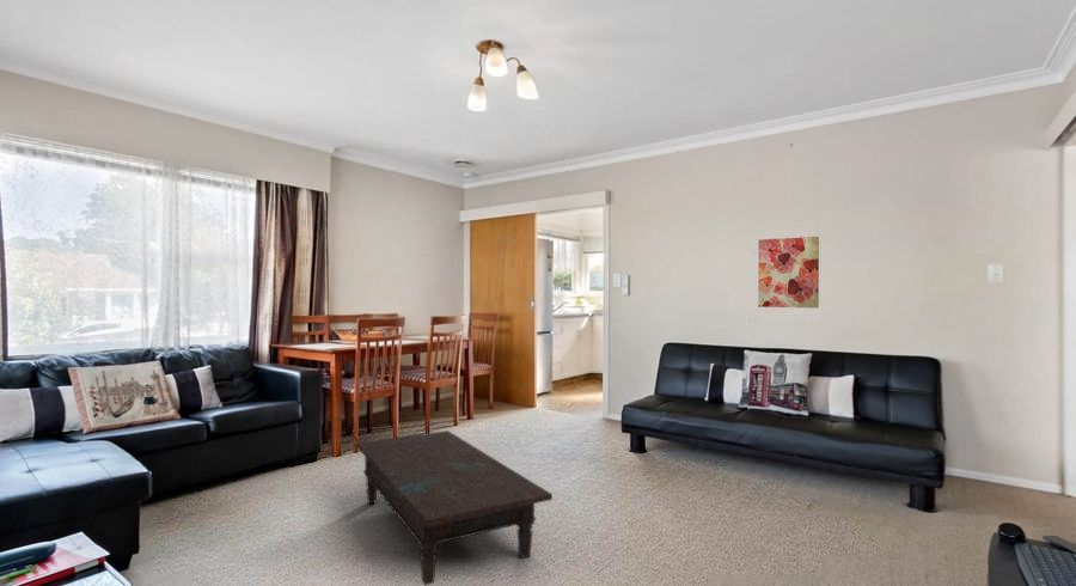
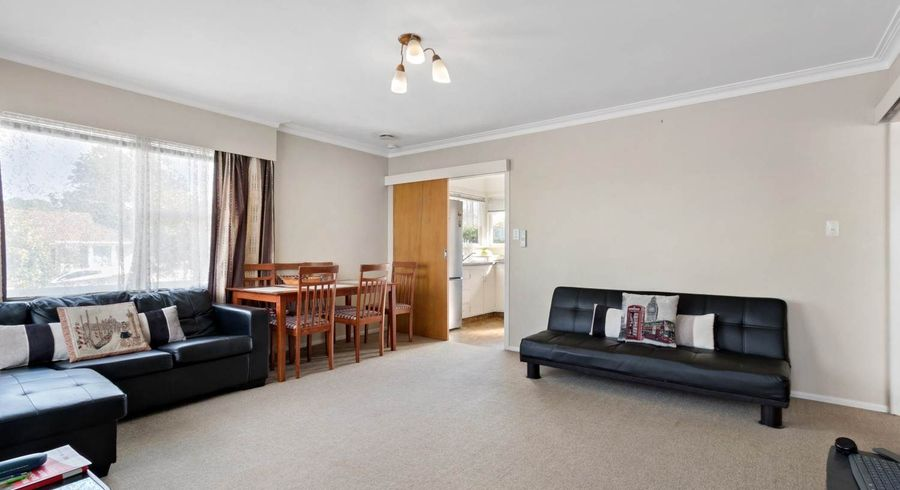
- coffee table (439, 495)
- wall art (787, 273)
